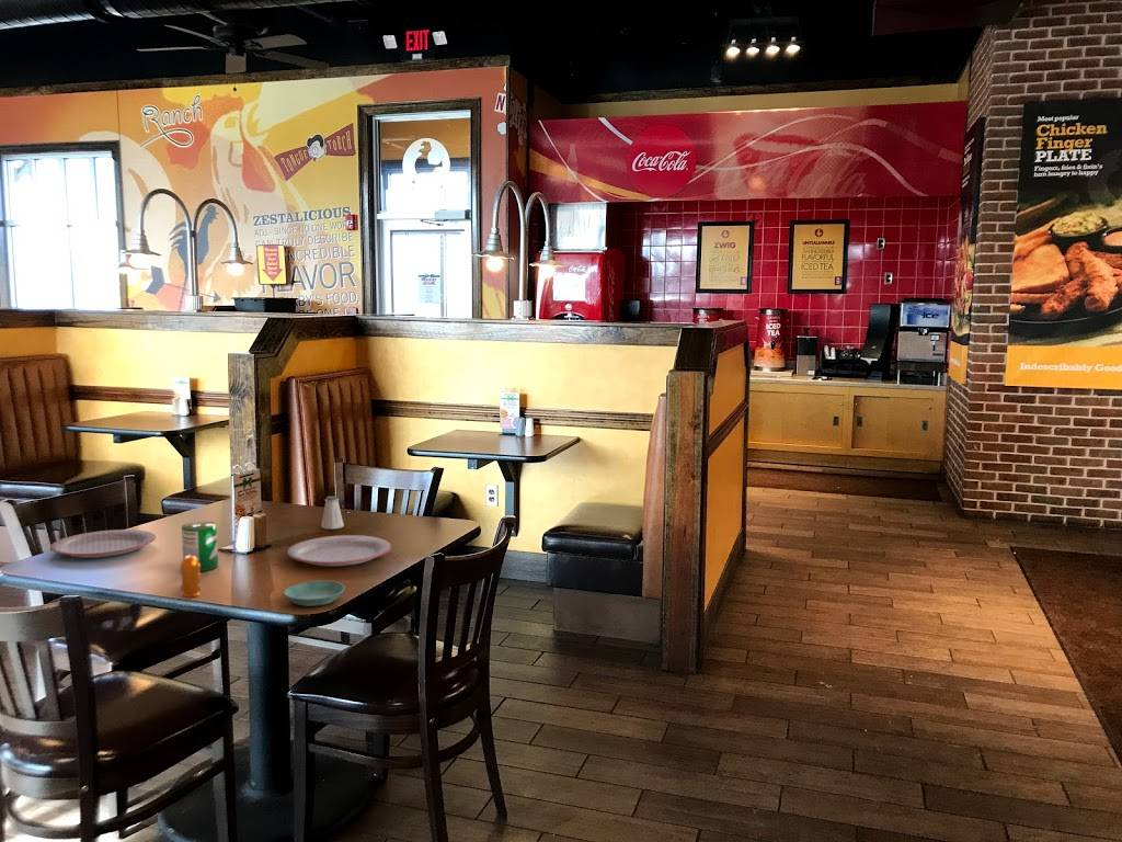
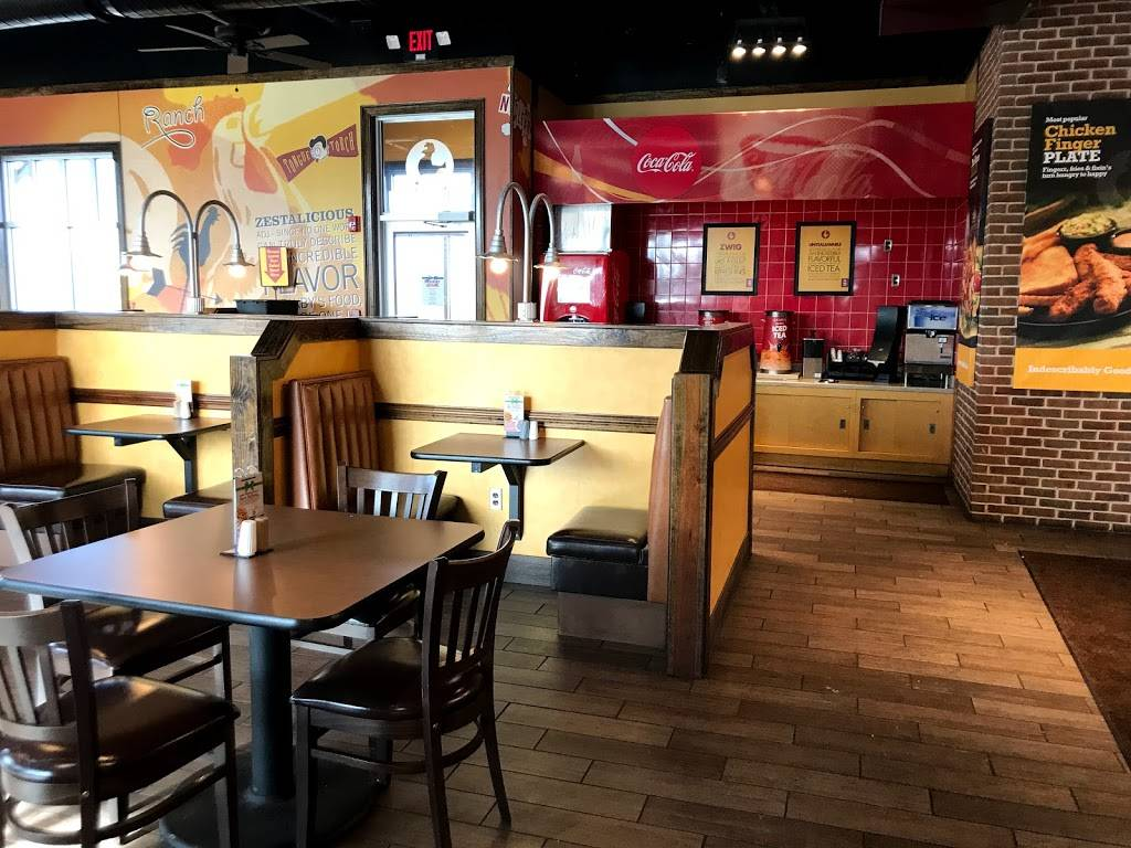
- plate (340, 551)
- can (199, 546)
- pepper shaker (190, 572)
- saltshaker (332, 511)
- saucer (314, 594)
- plate (104, 544)
